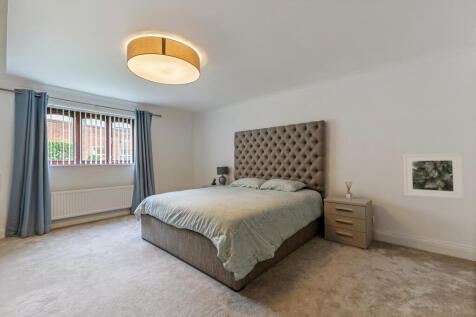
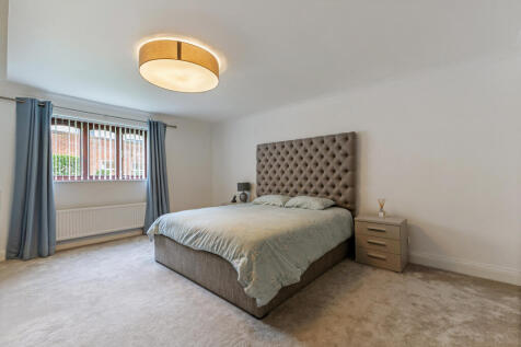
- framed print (431, 175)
